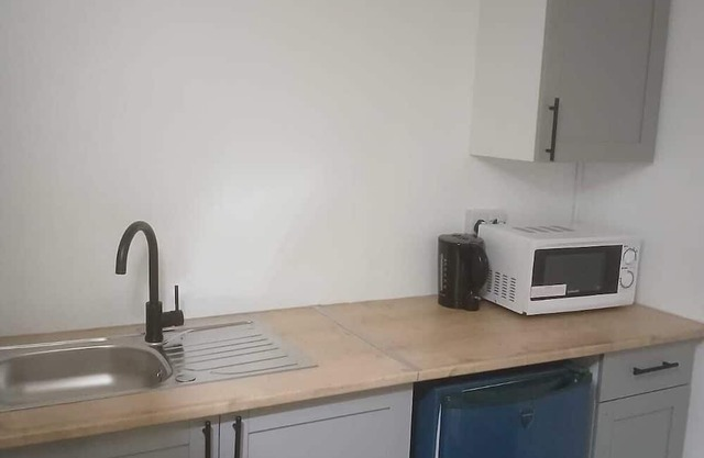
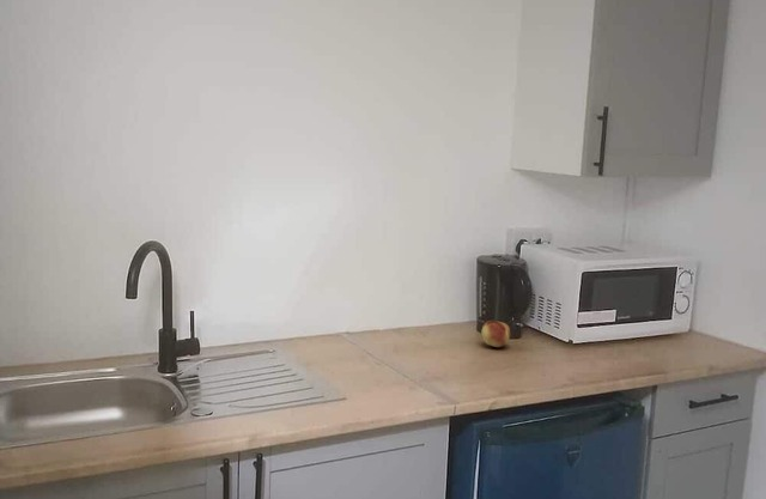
+ fruit (496, 333)
